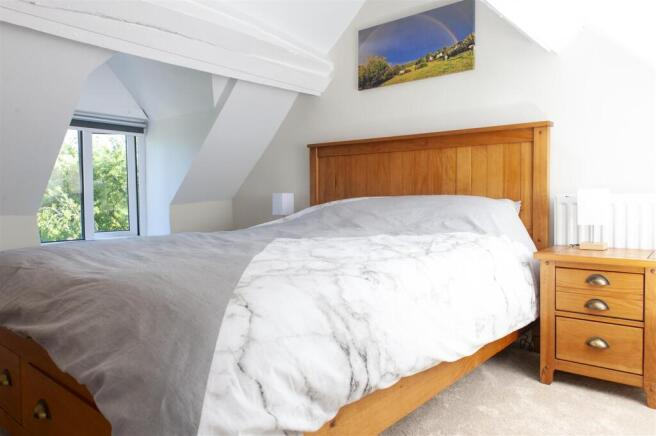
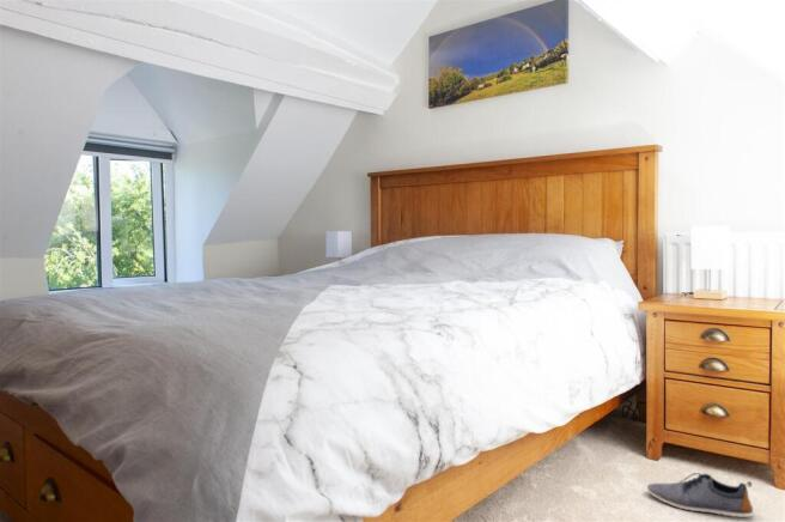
+ shoe (698, 488)
